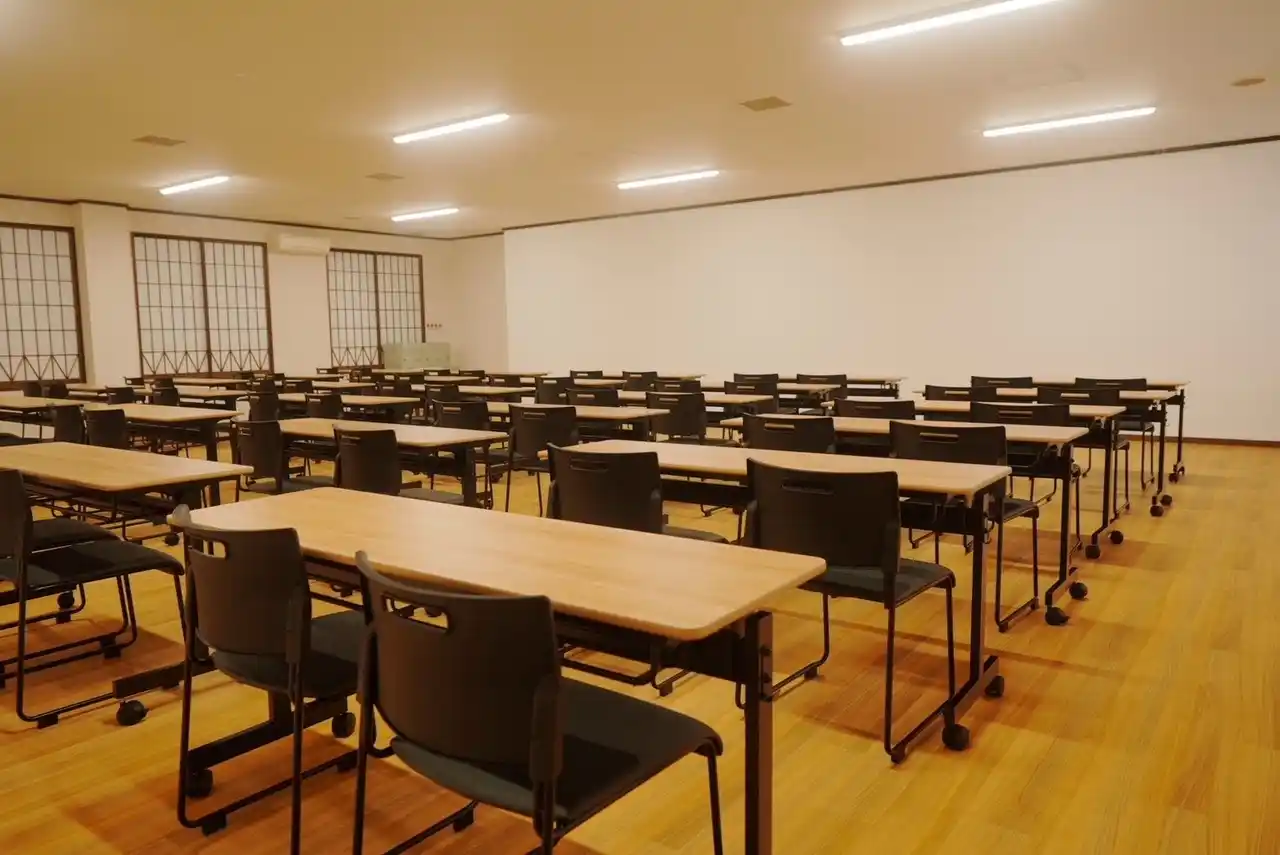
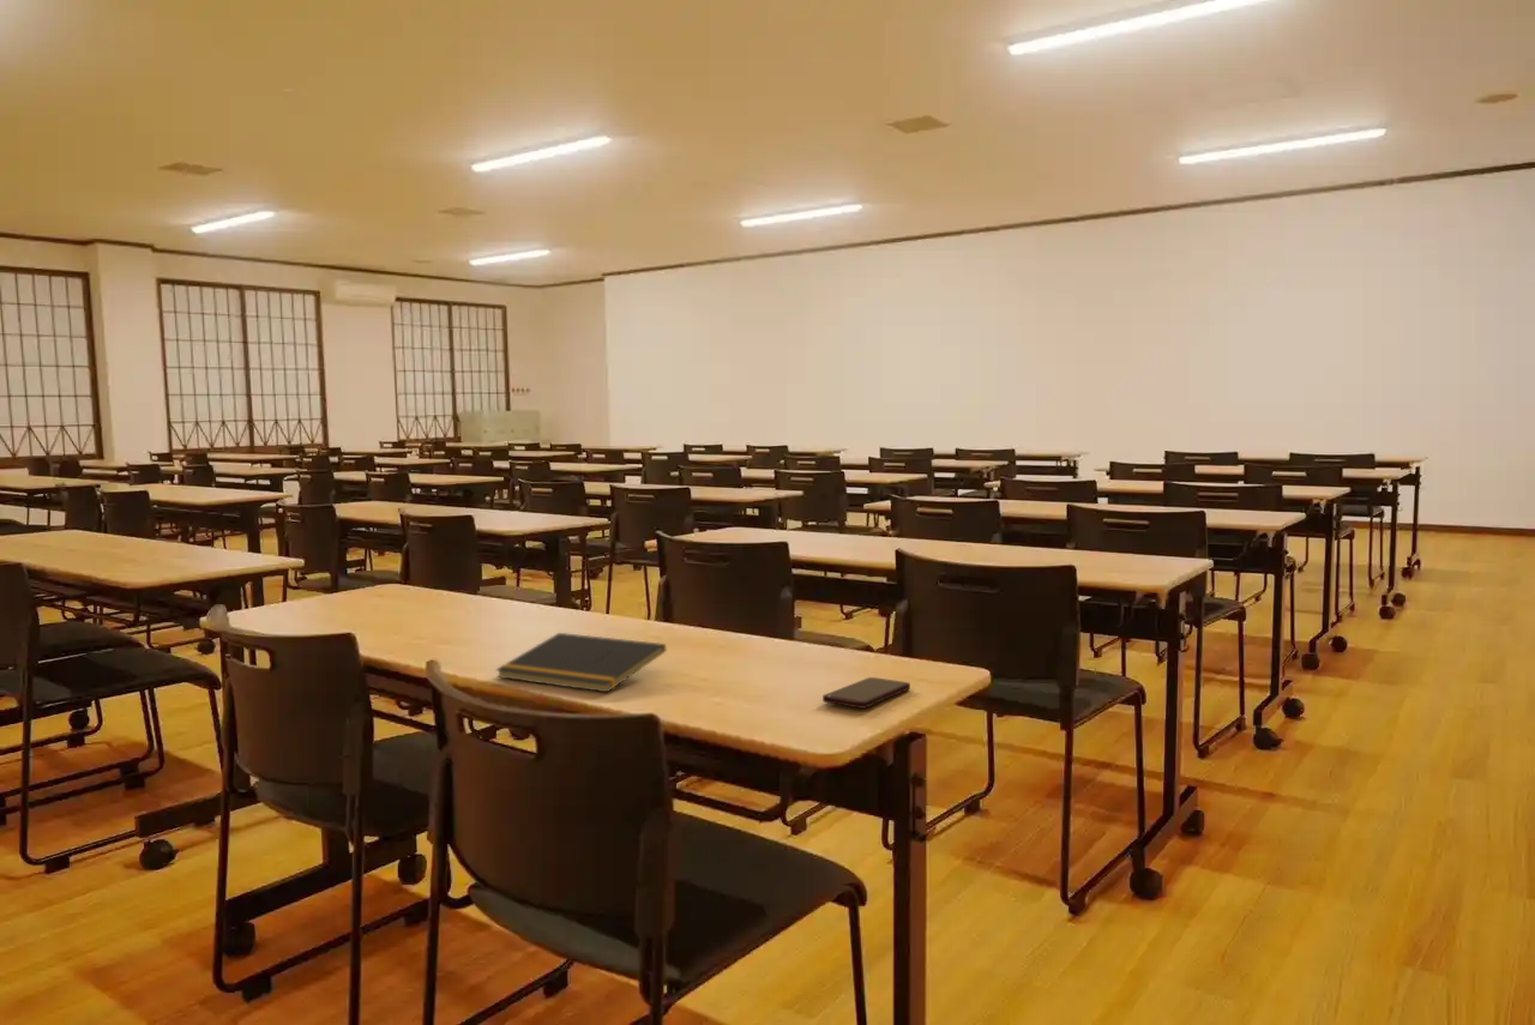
+ notepad (582, 659)
+ smartphone (867, 692)
